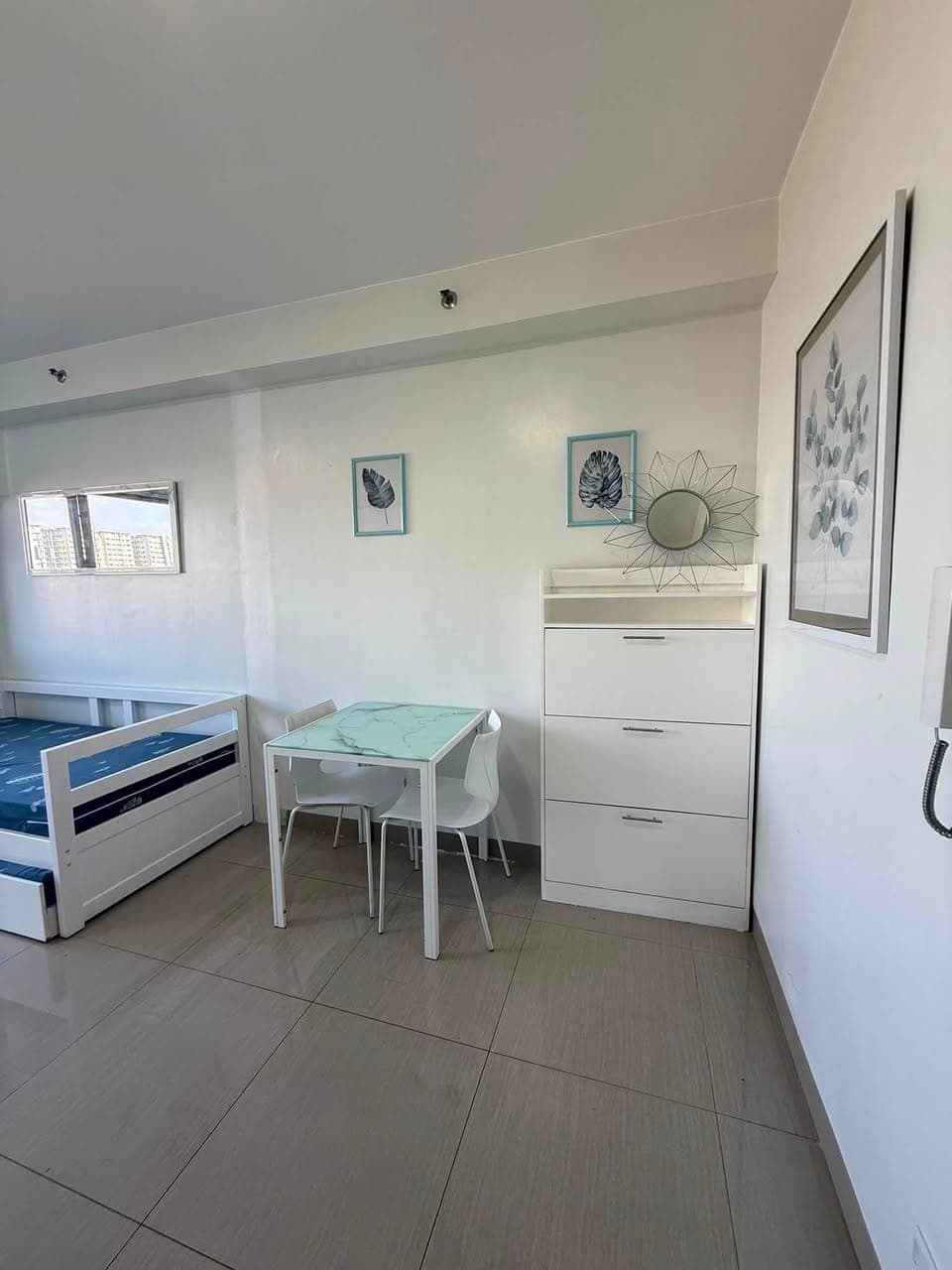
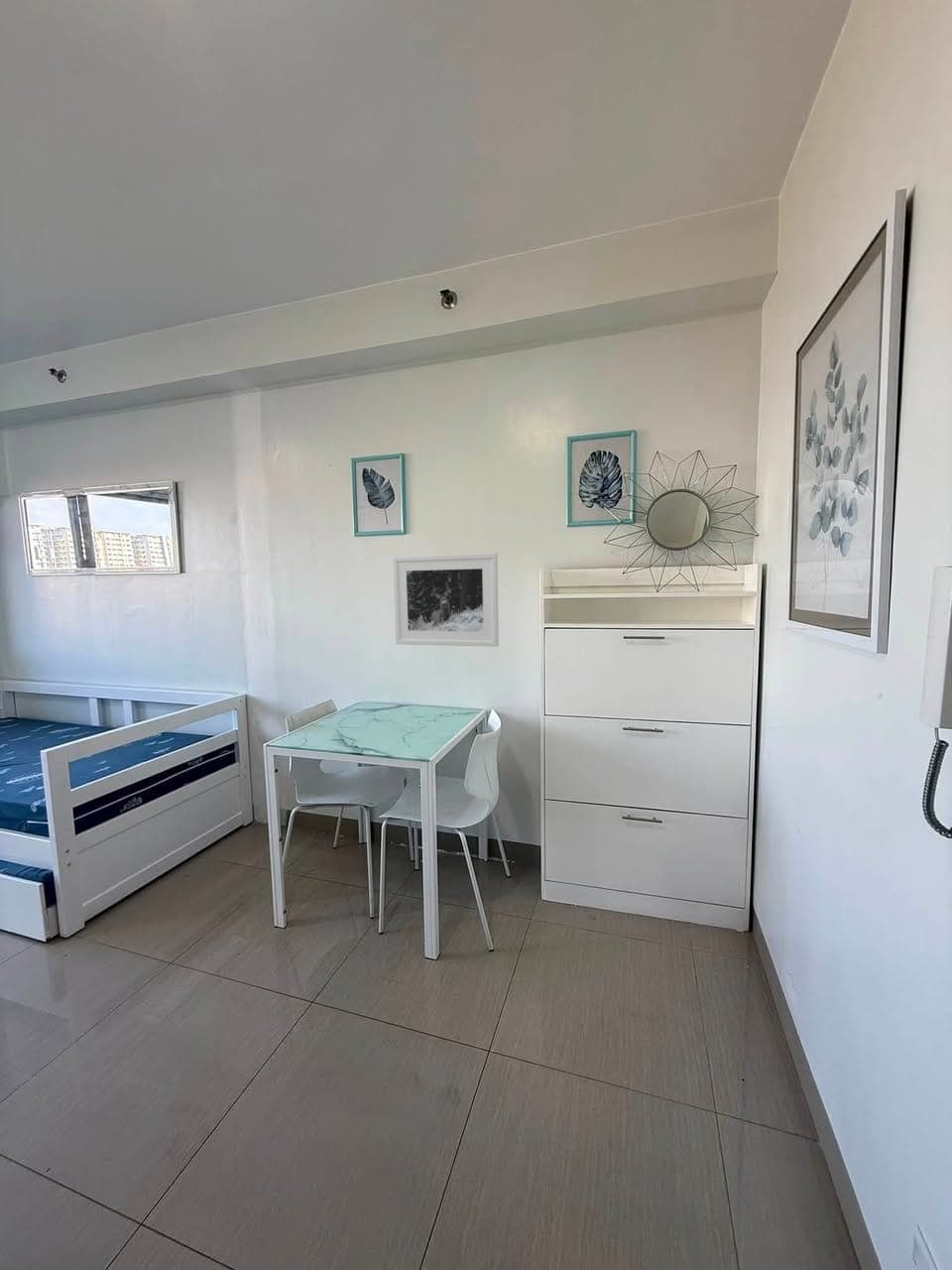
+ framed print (444, 600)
